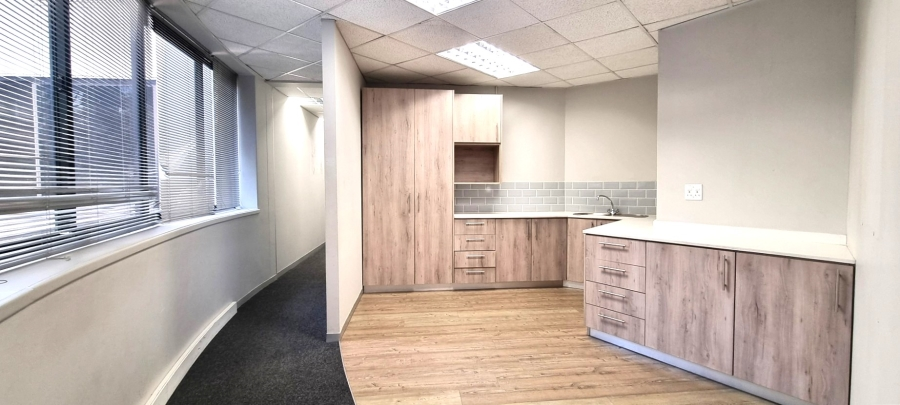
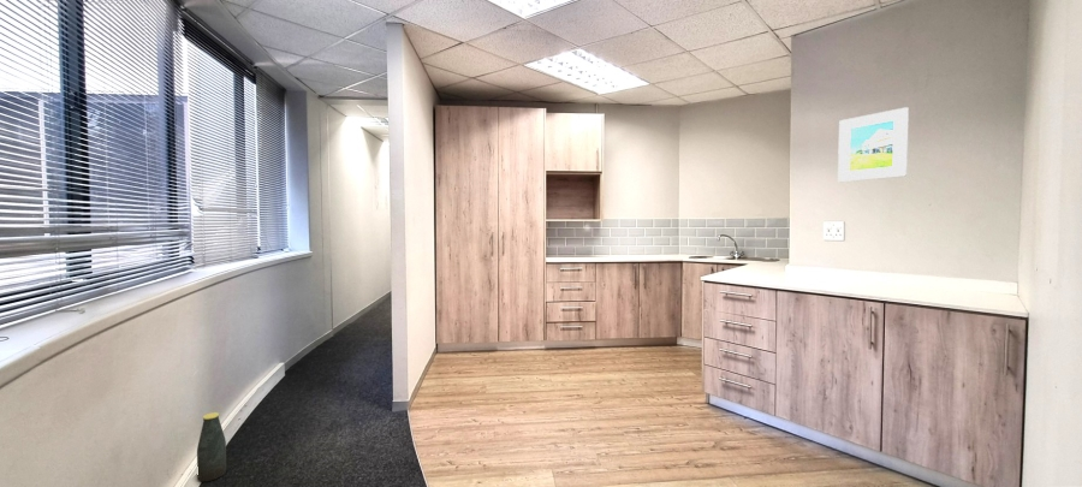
+ bottle (212, 445)
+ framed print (870, 147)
